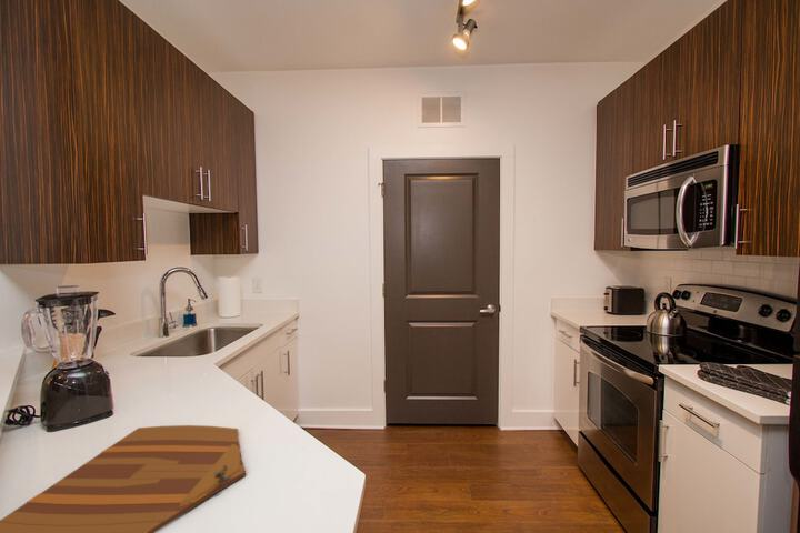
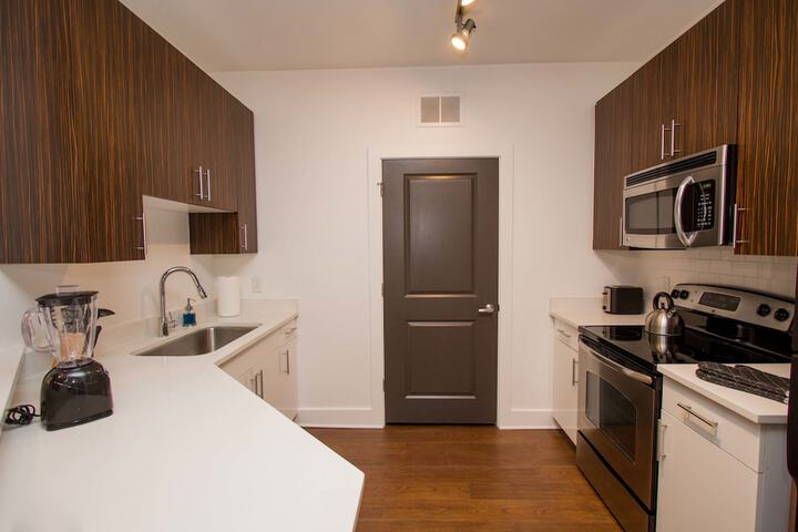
- cutting board (159, 470)
